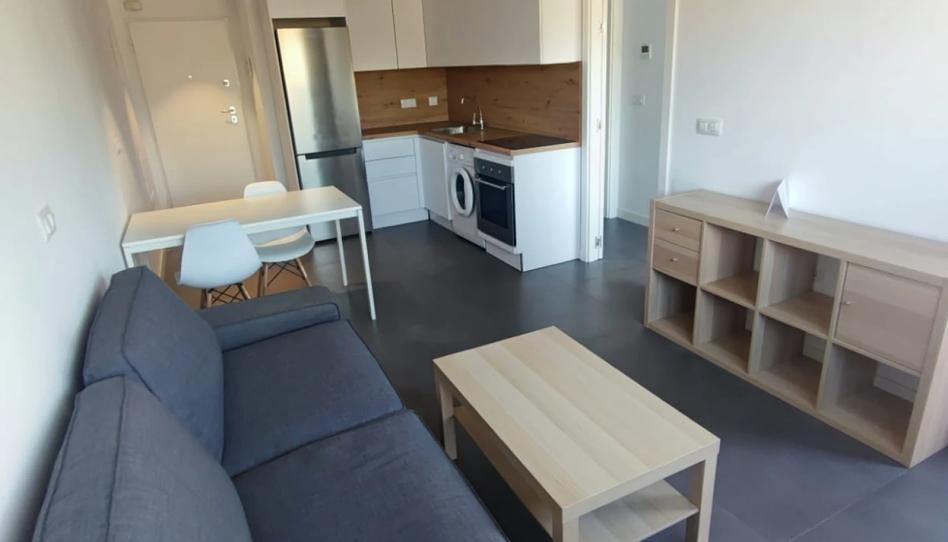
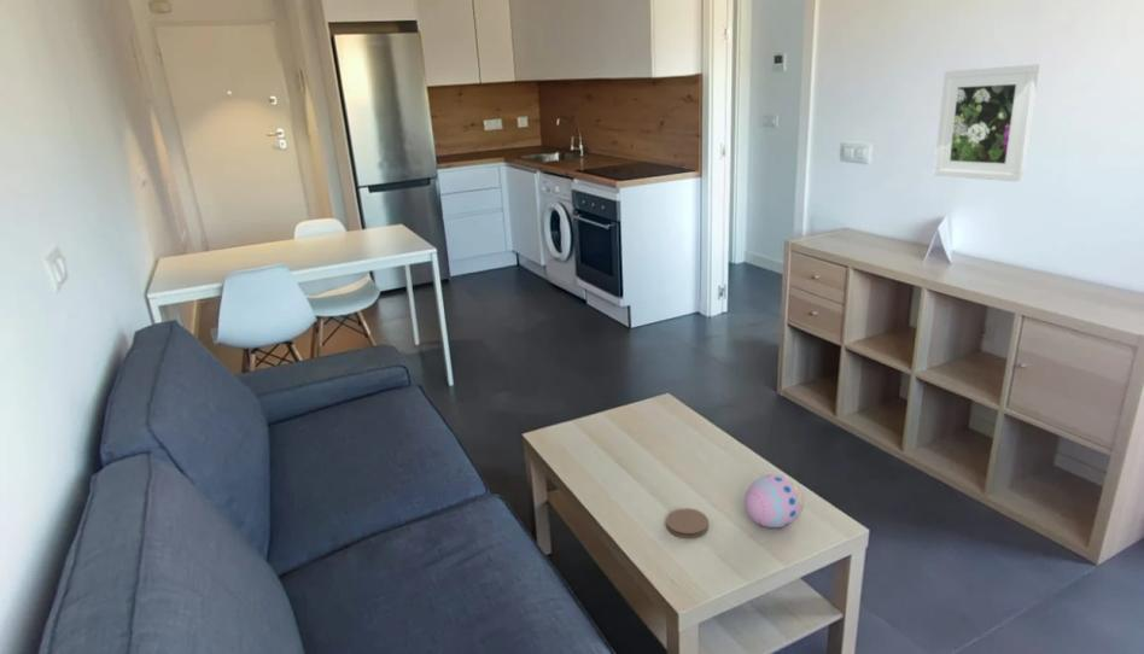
+ coaster (687, 522)
+ decorative egg (775, 500)
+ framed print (981, 124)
